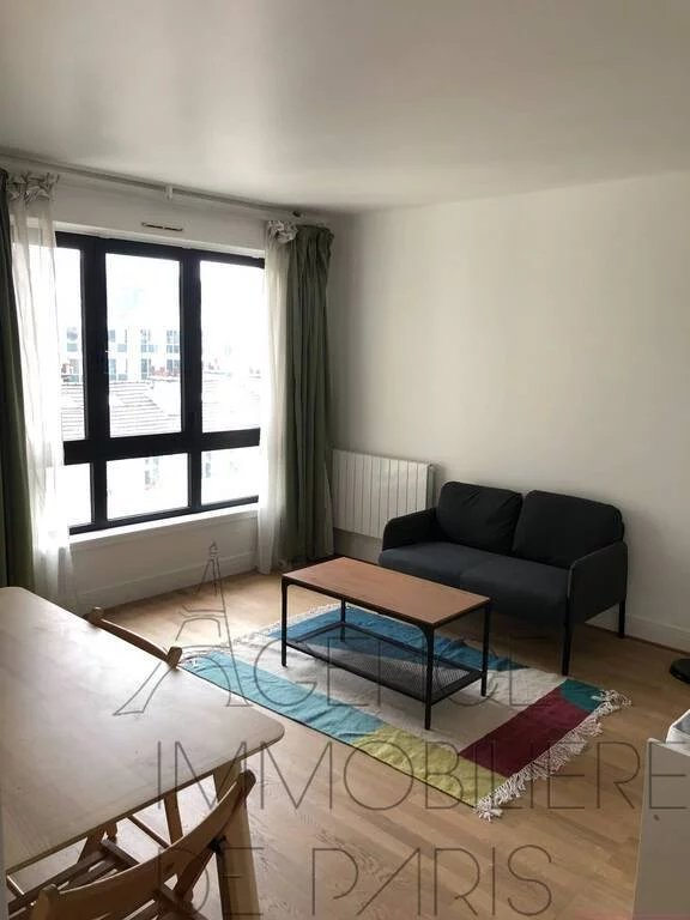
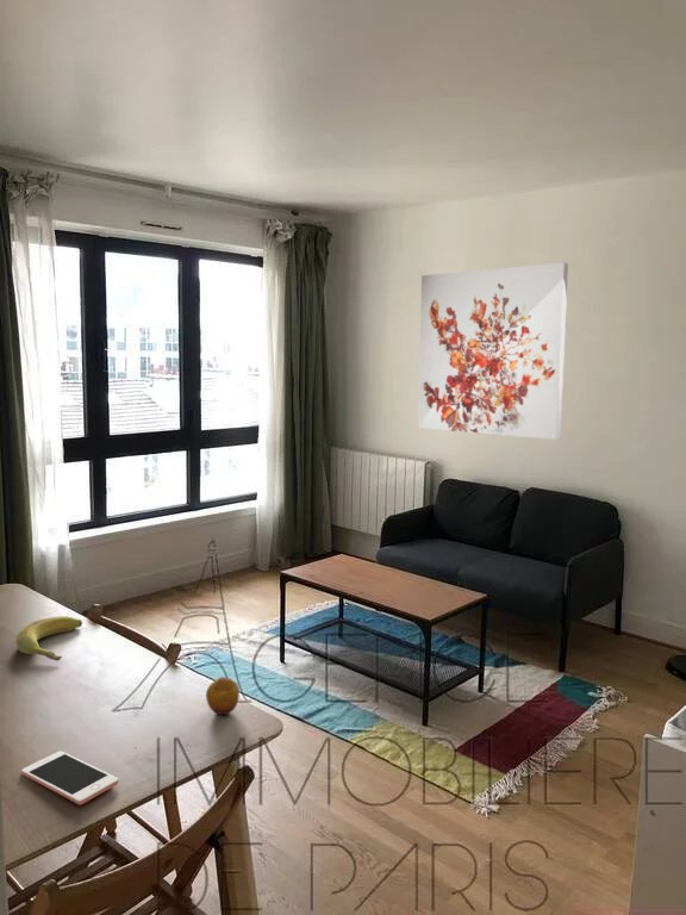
+ banana (51, 634)
+ wall art (486, 353)
+ cell phone (69, 776)
+ fruit (223, 695)
